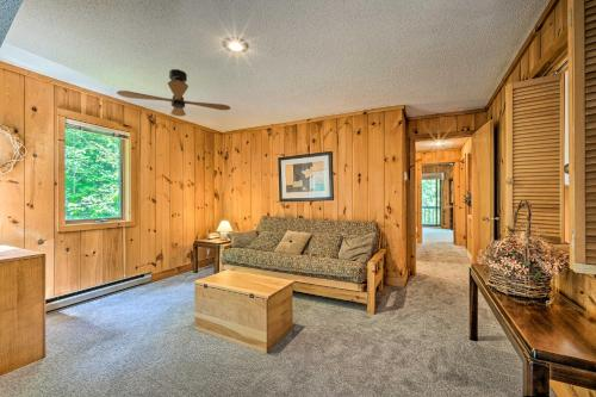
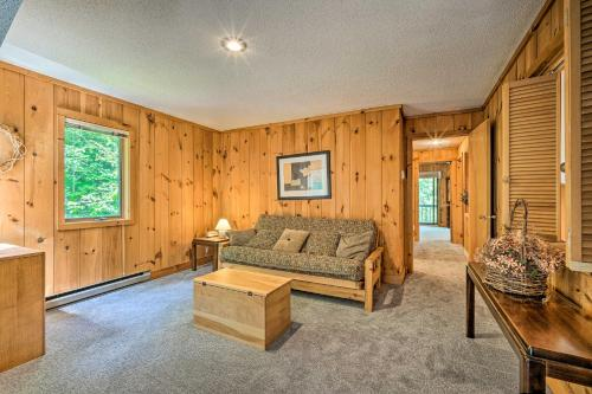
- ceiling fan (178, 89)
